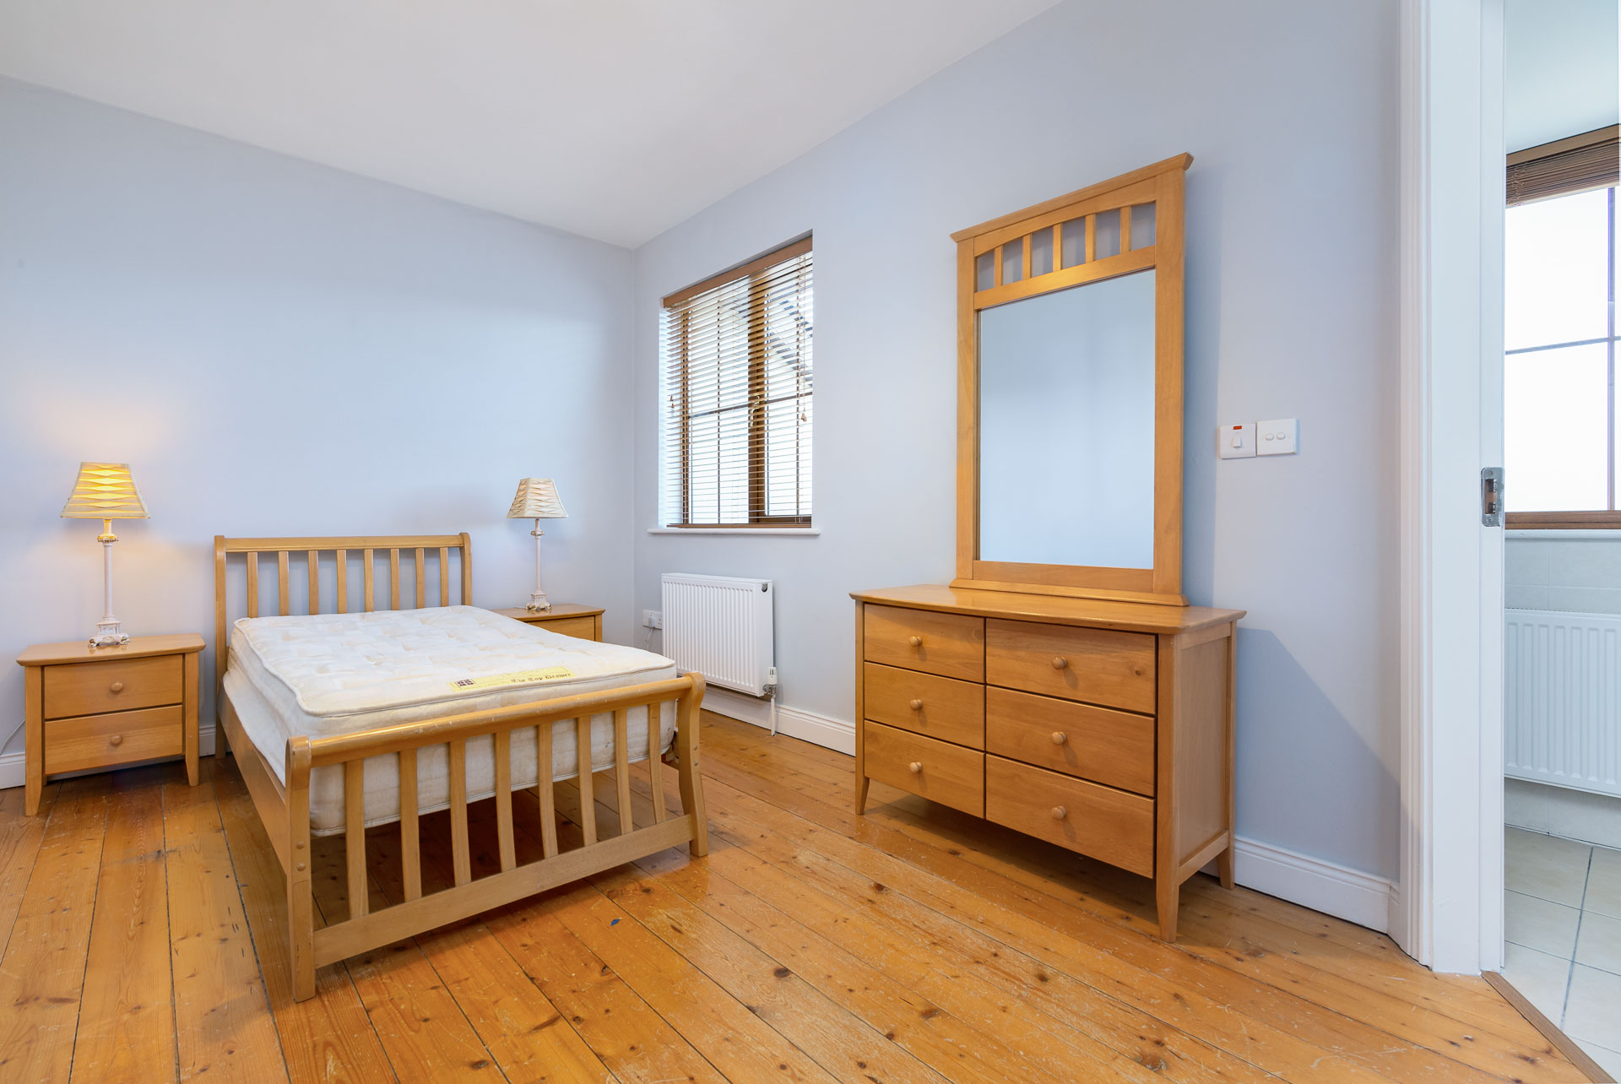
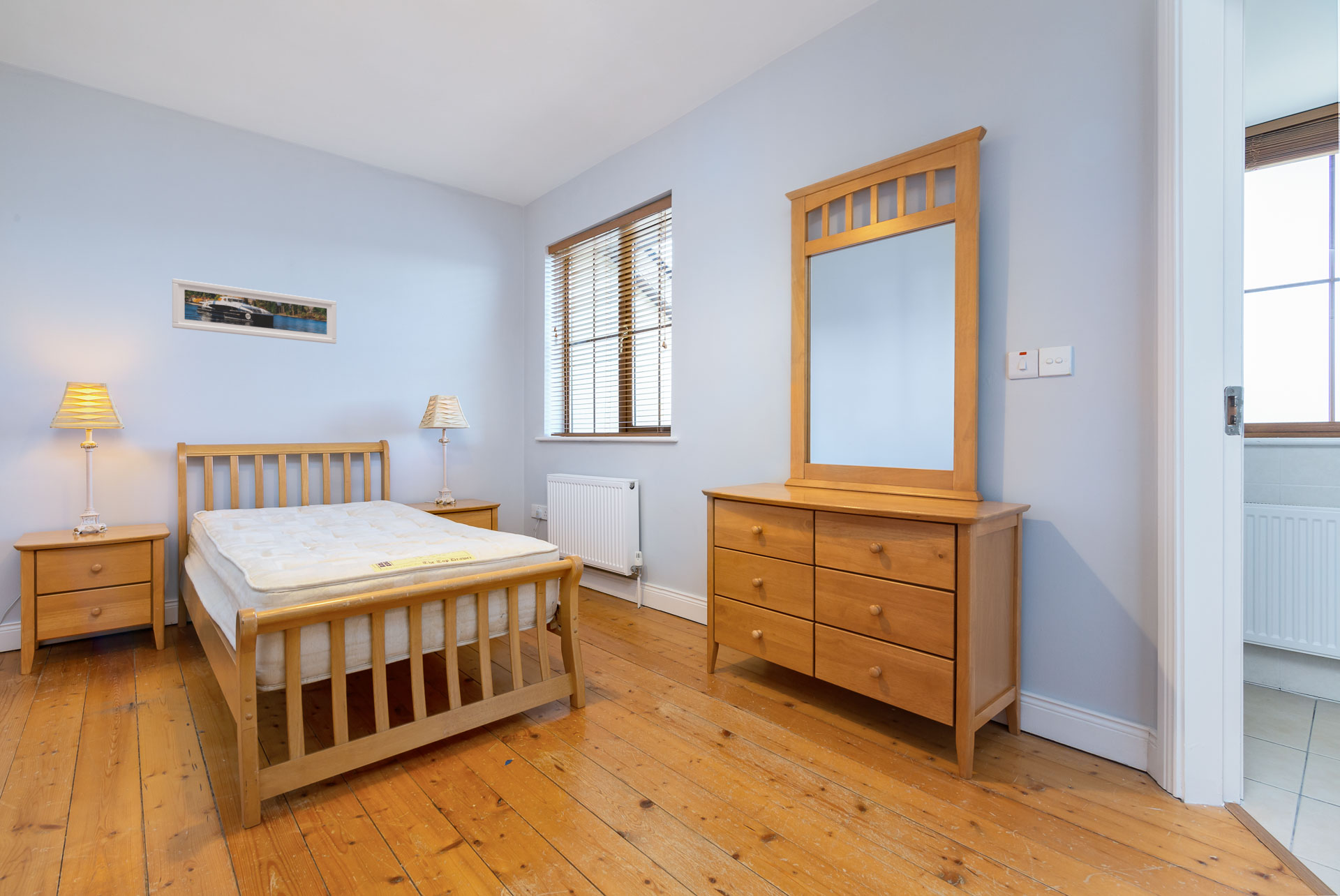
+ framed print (260, 313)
